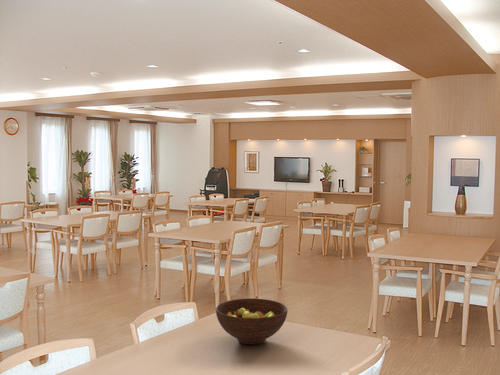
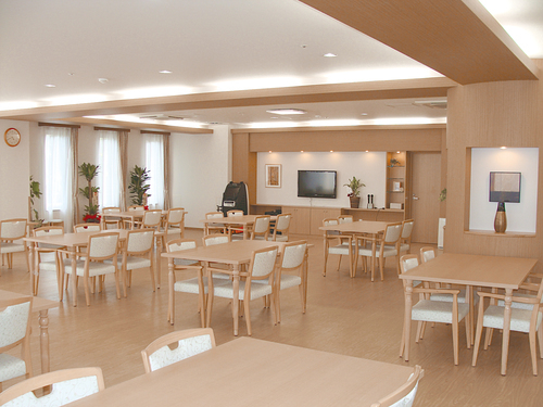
- fruit bowl (251, 324)
